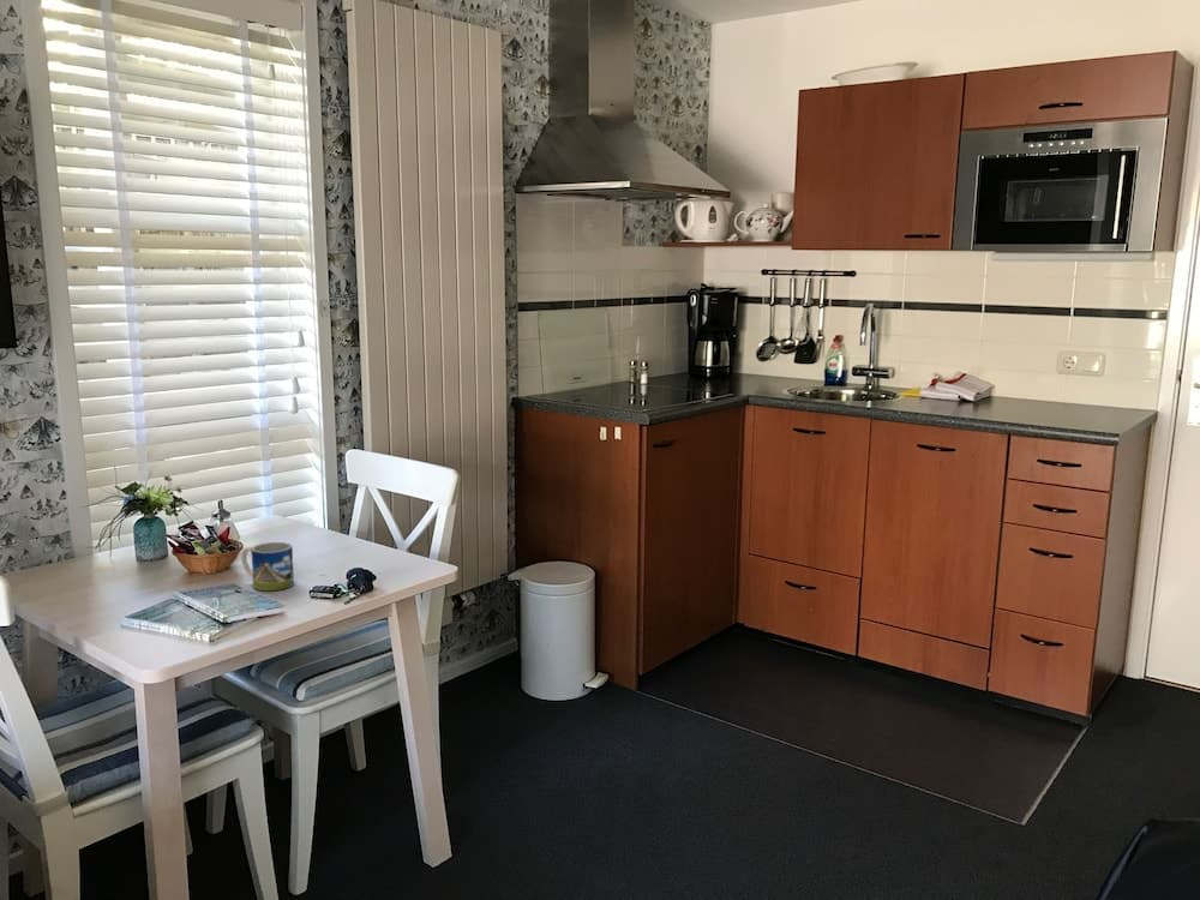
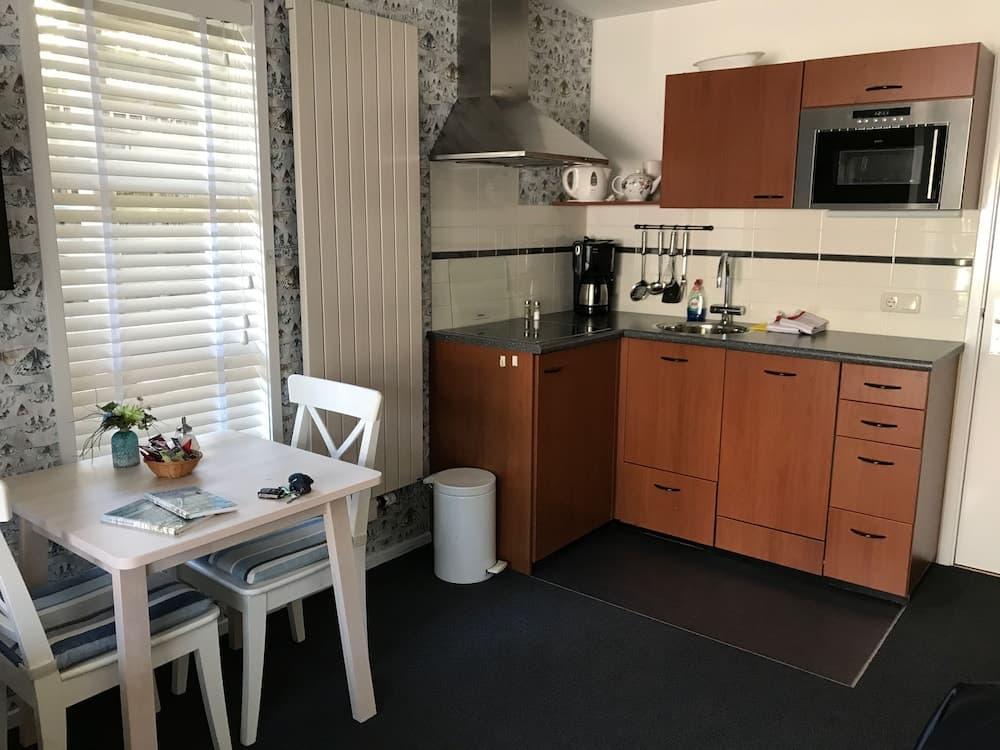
- mug (265, 564)
